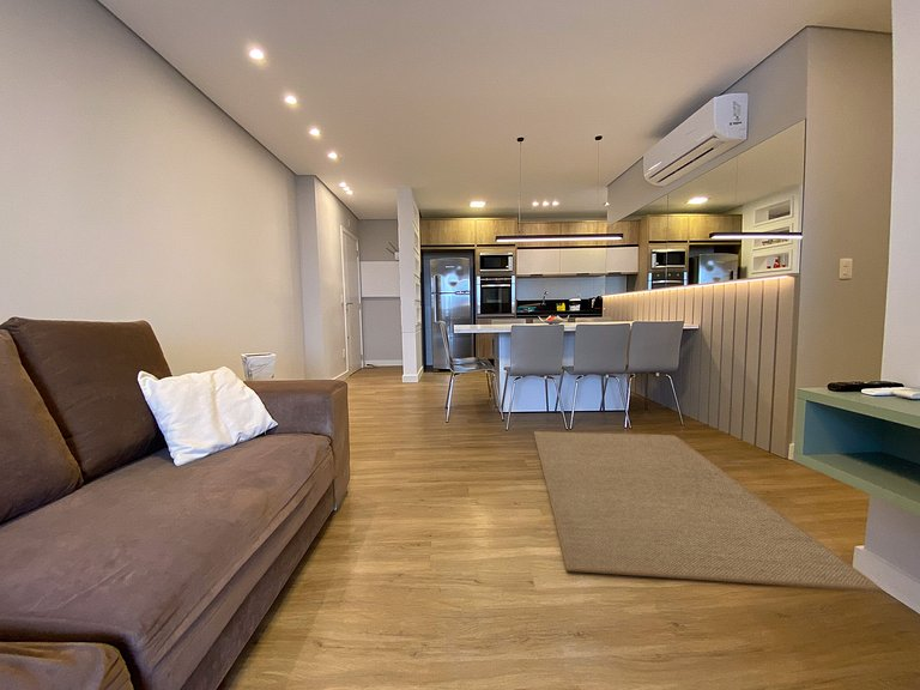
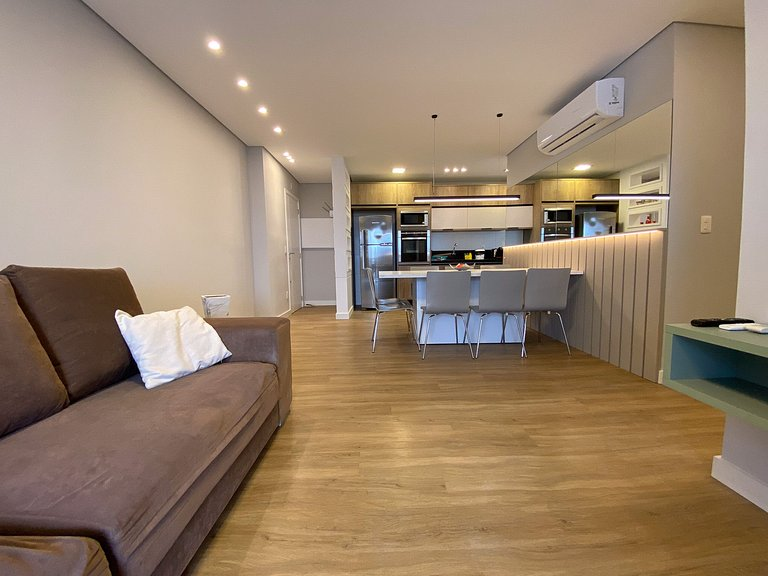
- rug (638, 479)
